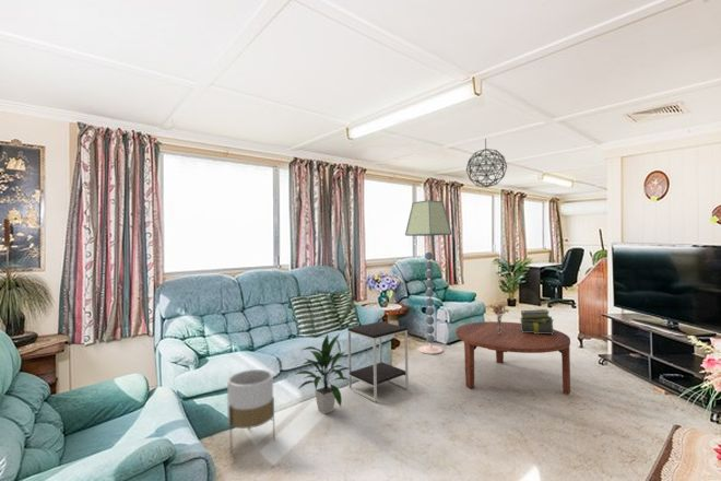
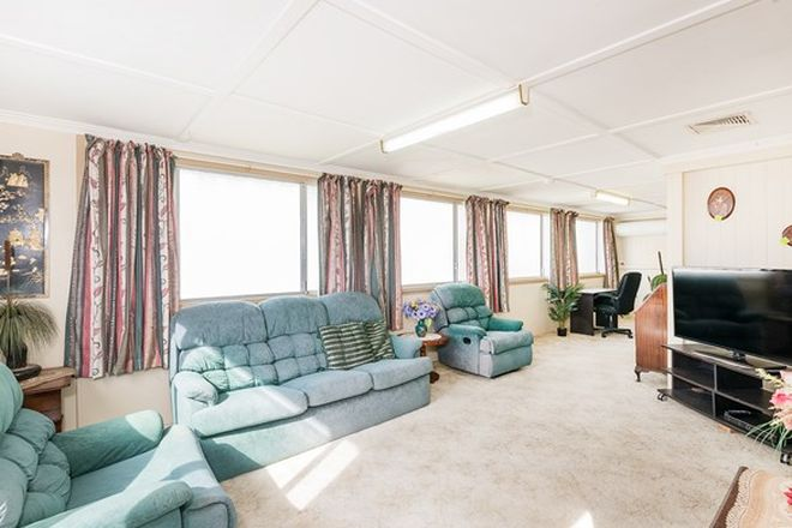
- coffee table (510, 351)
- floor lamp (428, 275)
- side table (379, 357)
- bouquet (499, 317)
- indoor plant (324, 373)
- stack of books (535, 320)
- pendant light (485, 163)
- planter (250, 408)
